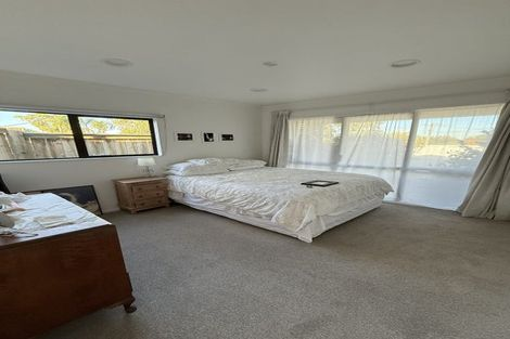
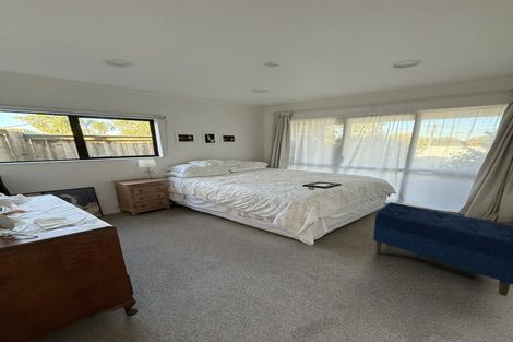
+ bench (437, 240)
